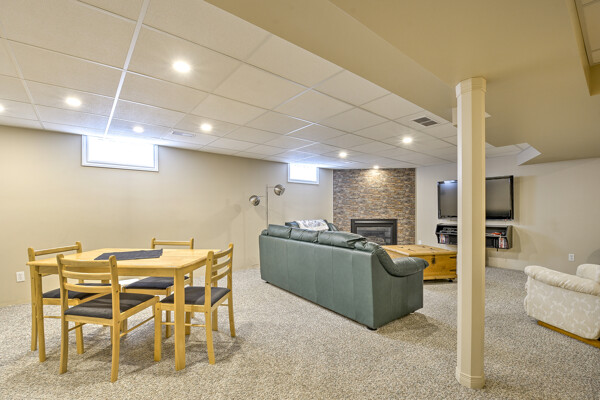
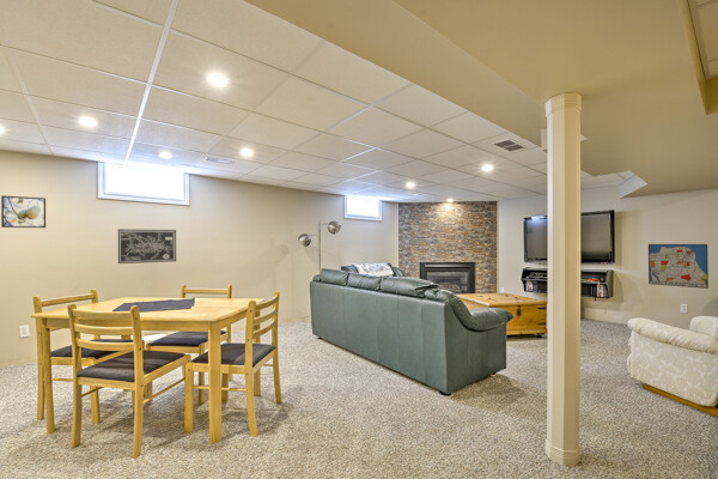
+ wall art (148, 245)
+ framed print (24, 212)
+ wall art (676, 265)
